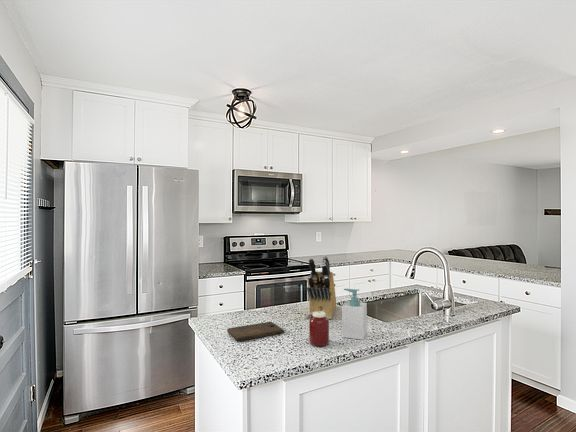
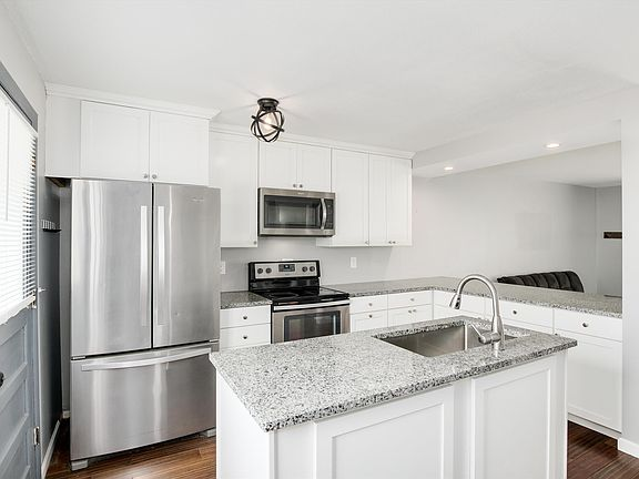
- knife block (322, 283)
- soap bottle (354, 312)
- cutting board (255, 330)
- jar (317, 326)
